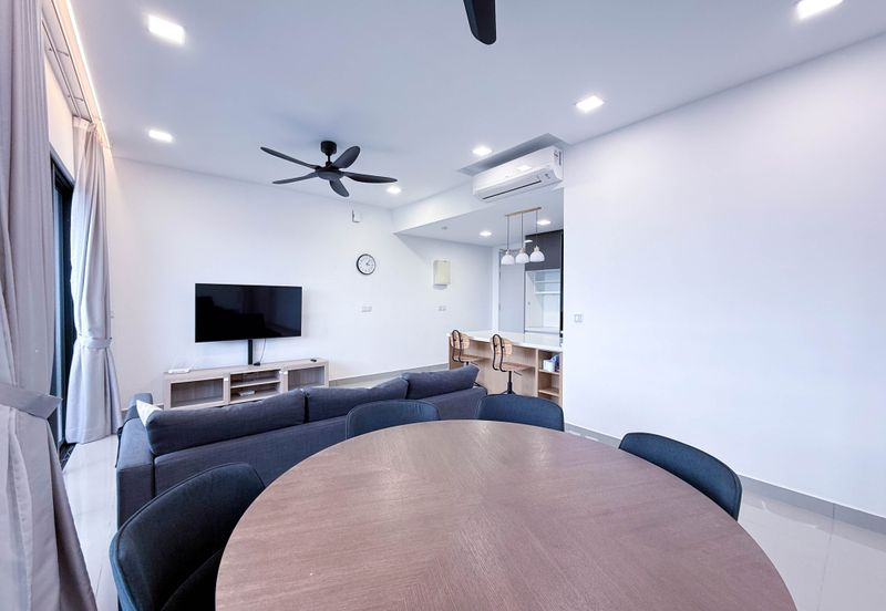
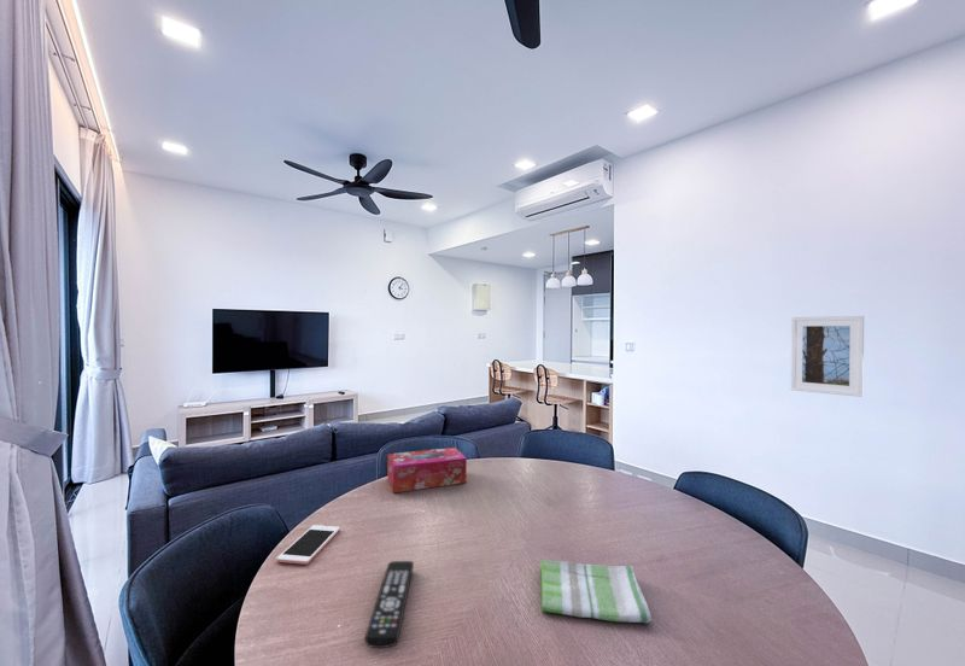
+ dish towel (590, 586)
+ cell phone (310, 543)
+ tissue box (426, 468)
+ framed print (825, 355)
+ remote control (392, 597)
